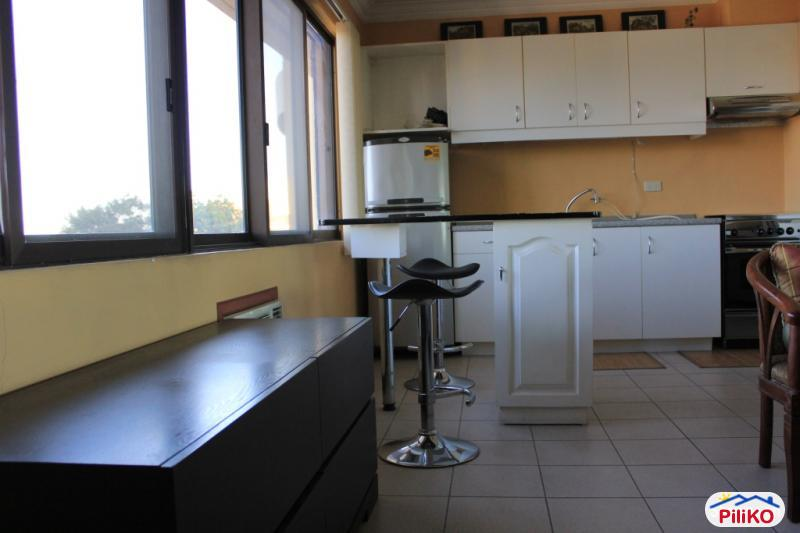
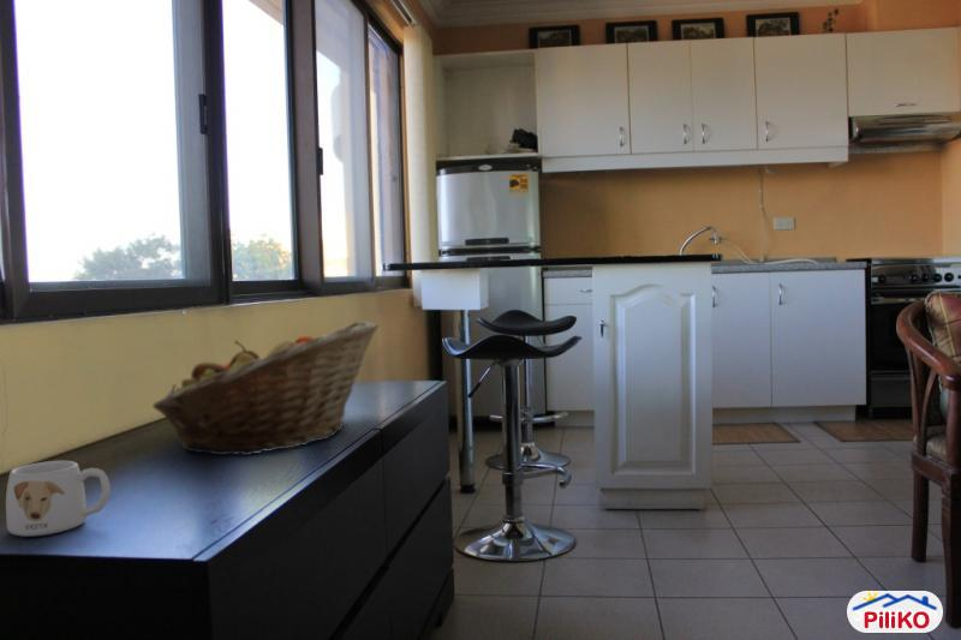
+ mug (60, 496)
+ fruit basket (274, 379)
